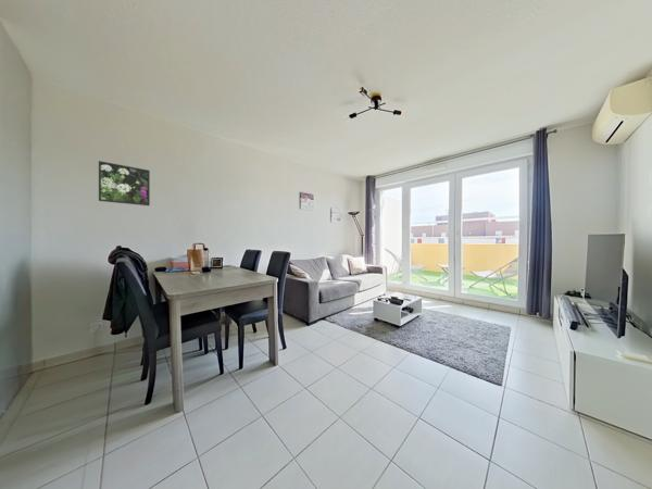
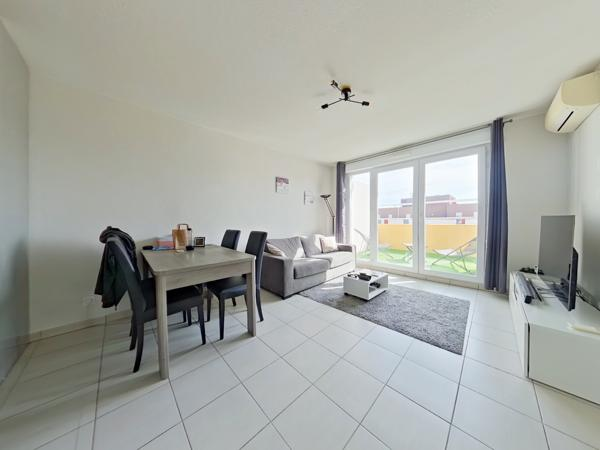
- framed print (125, 185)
